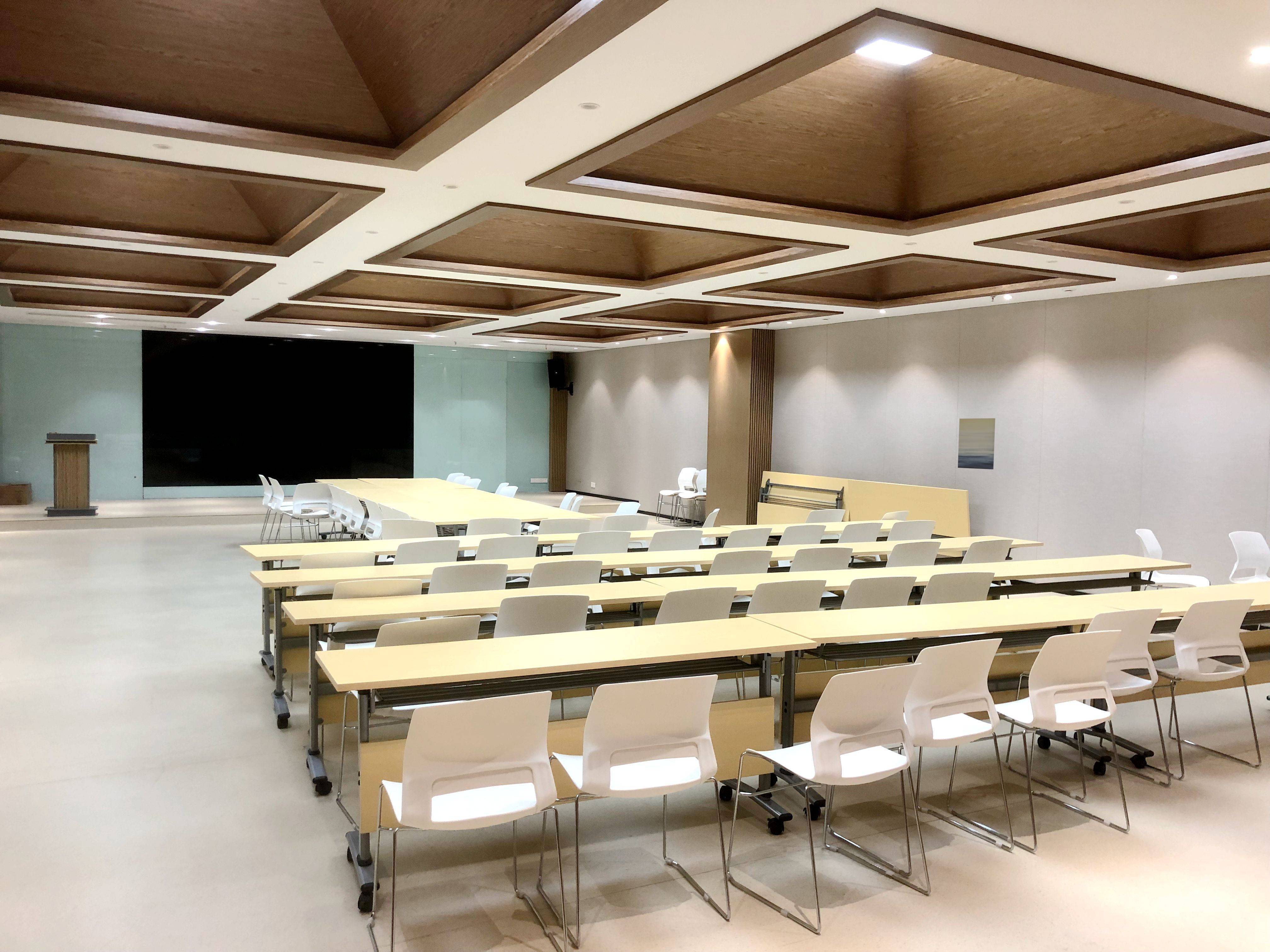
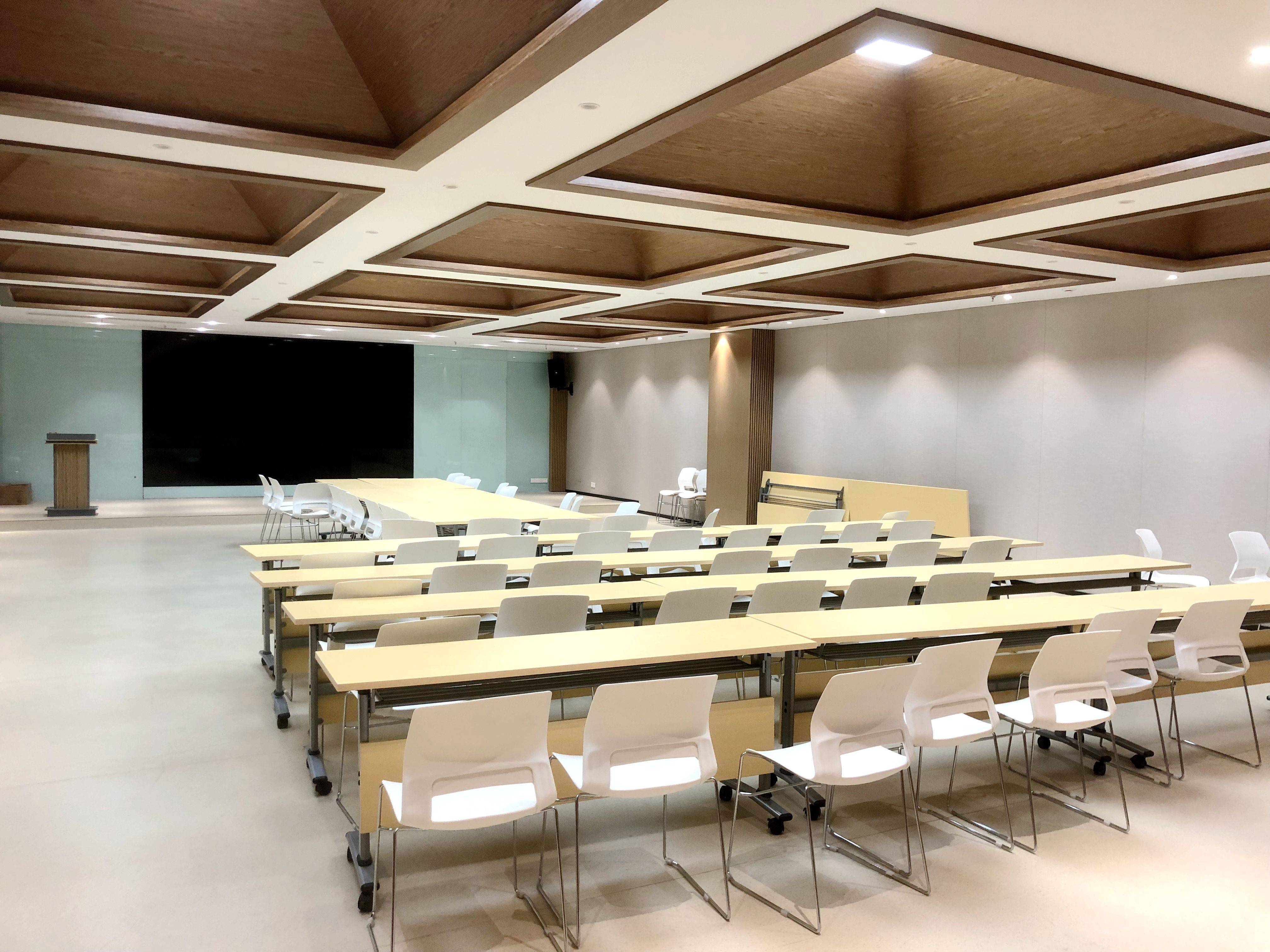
- wall art (976, 443)
